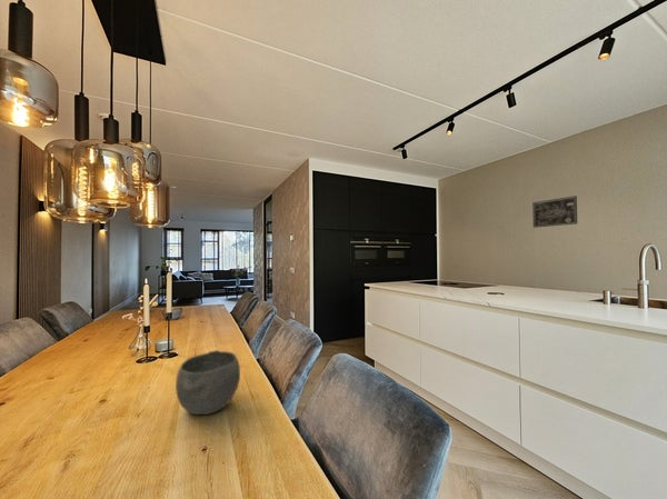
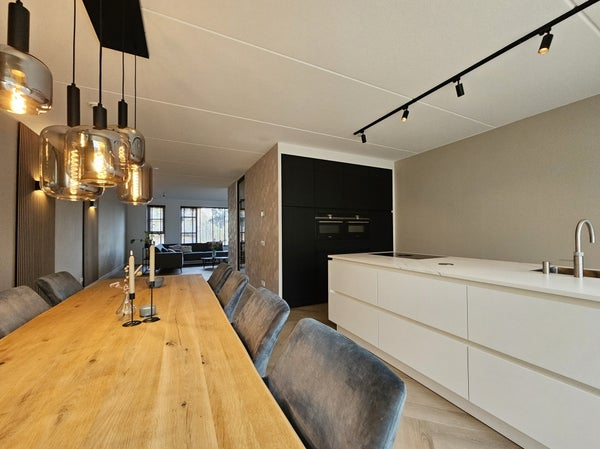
- bowl (209, 381)
- wall art (554, 212)
